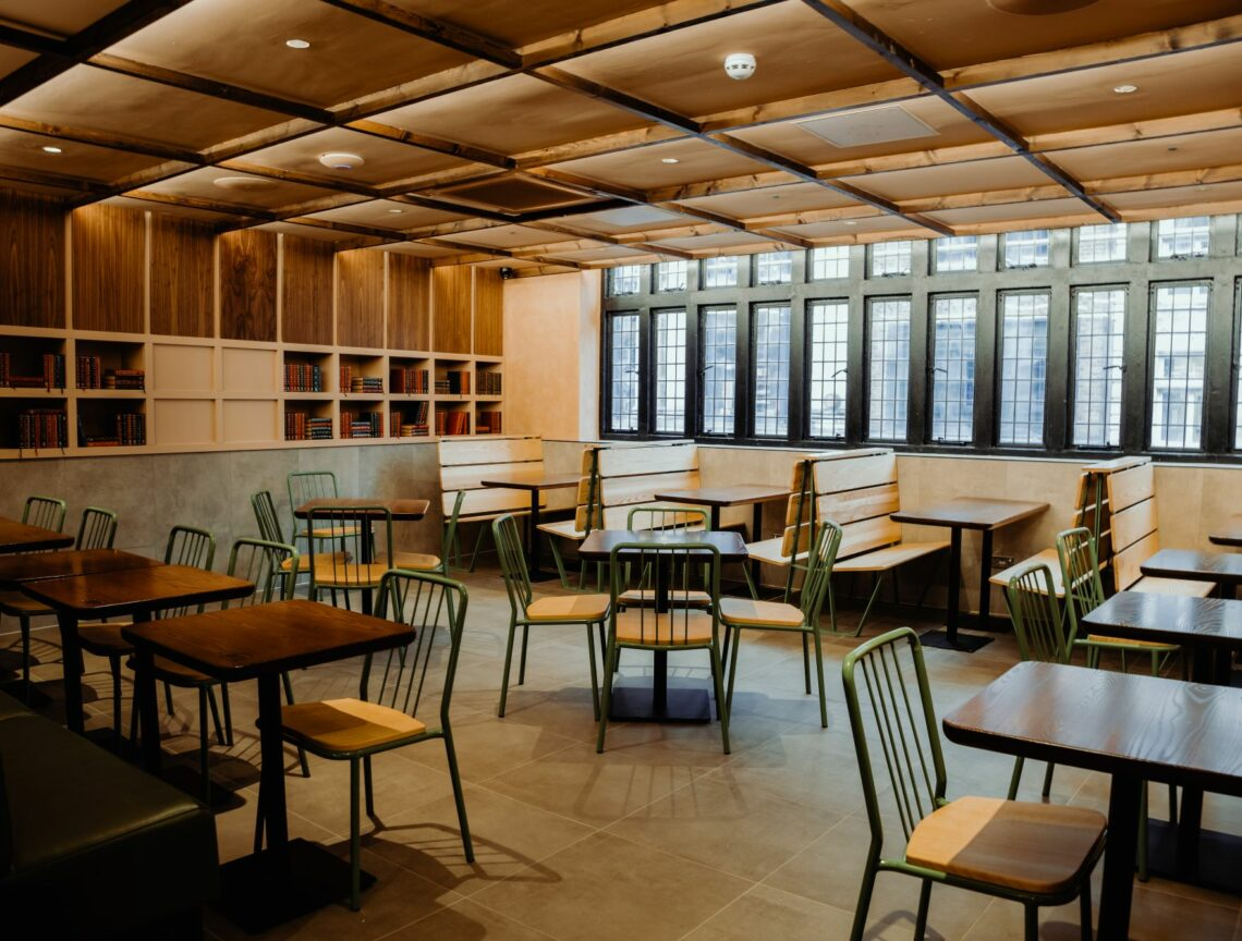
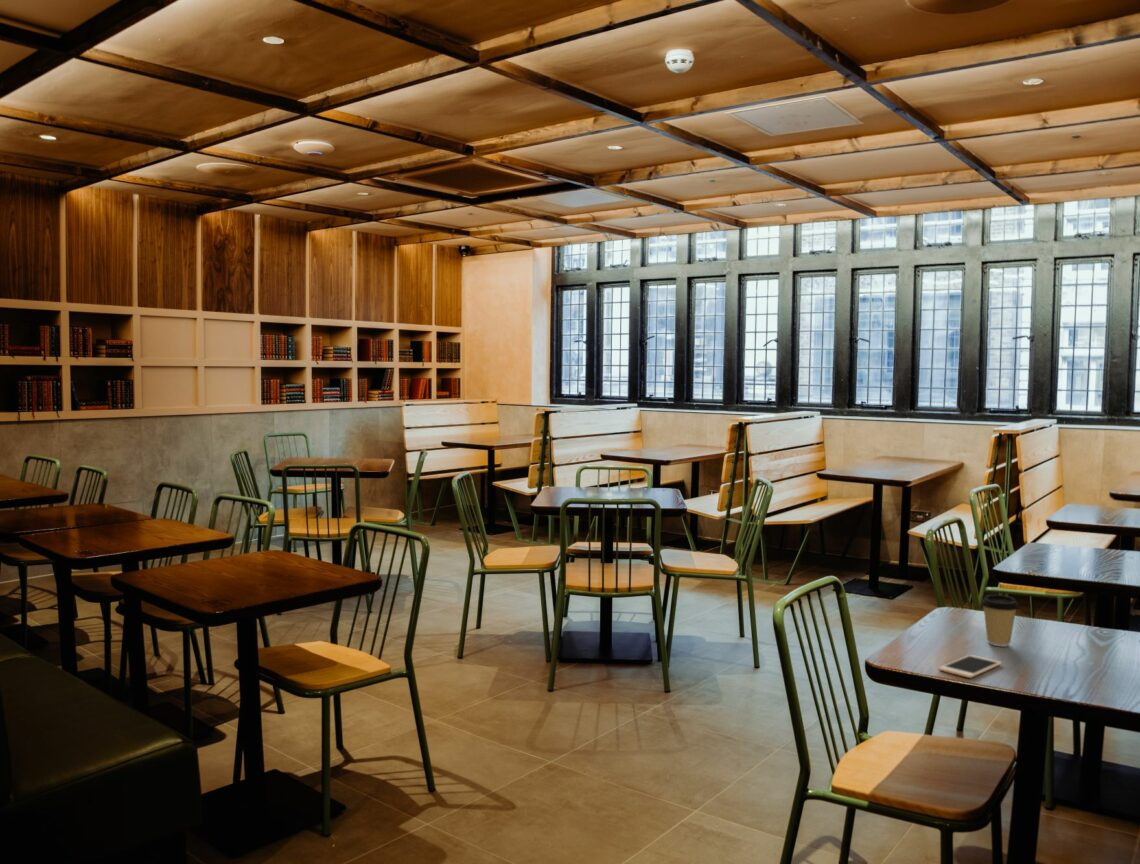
+ cell phone (970, 665)
+ coffee cup (999, 620)
